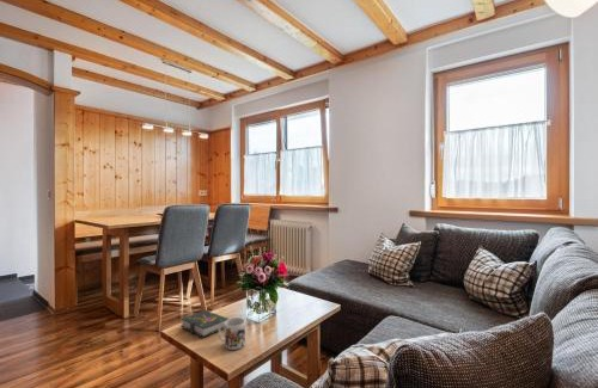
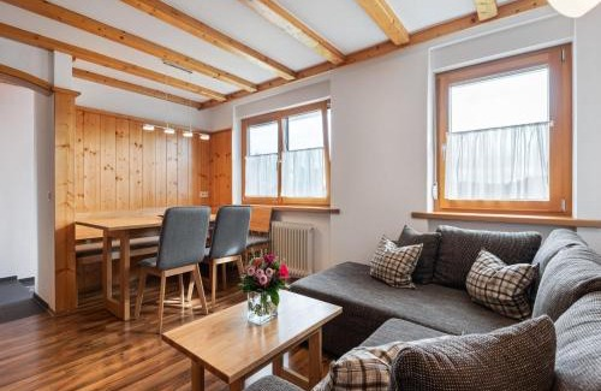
- book (205, 321)
- mug (231, 332)
